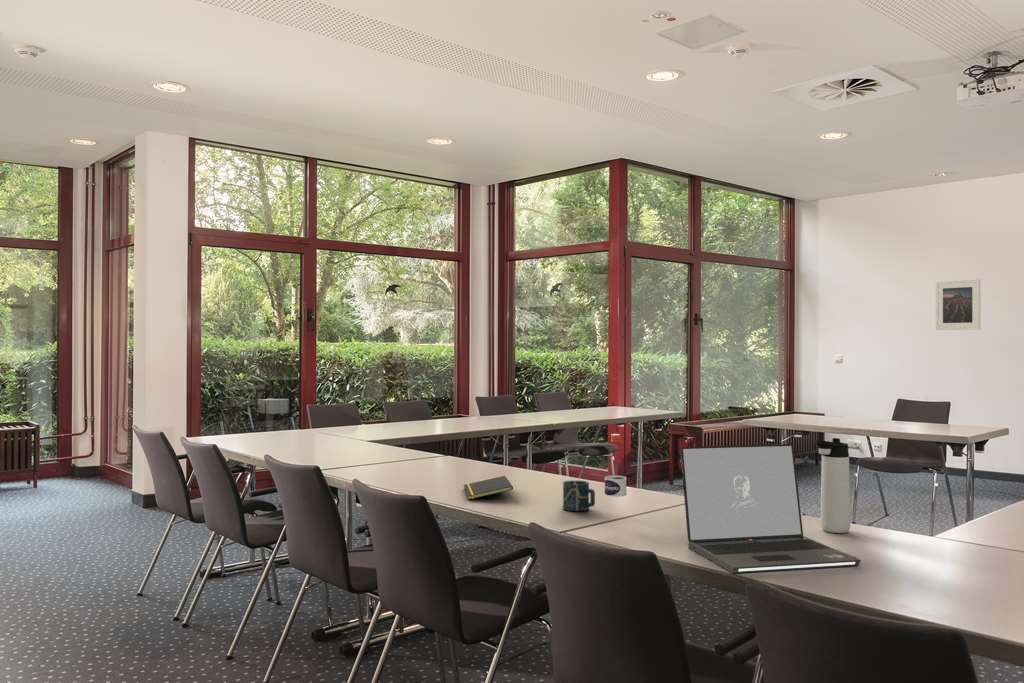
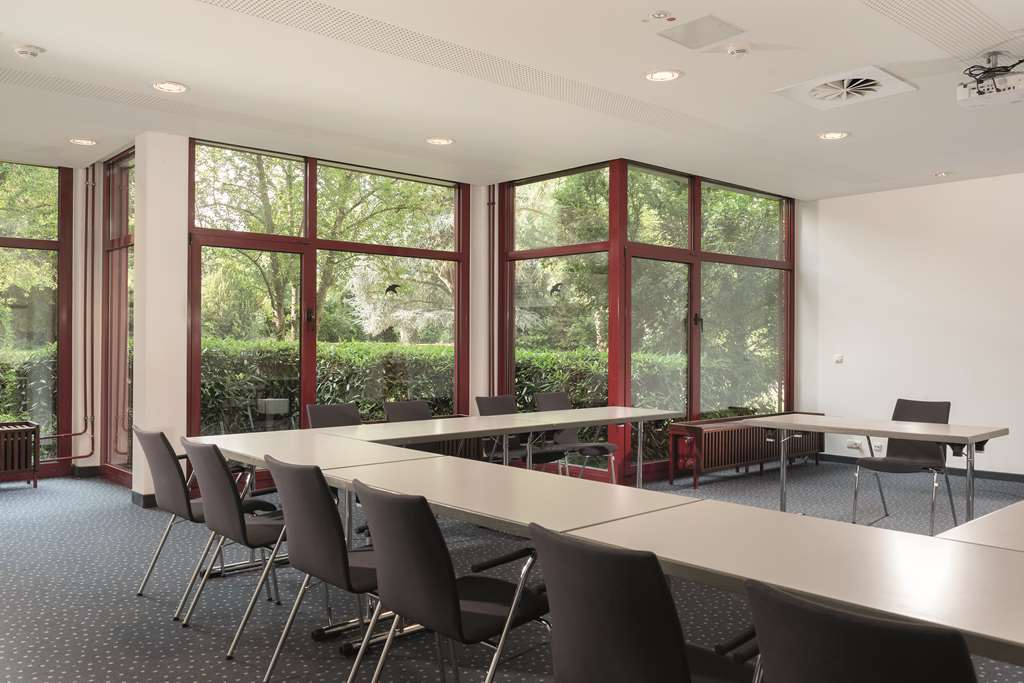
- laptop (765, 503)
- notepad (487, 487)
- thermos bottle (831, 485)
- water bottle (615, 479)
- cup (579, 496)
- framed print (957, 305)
